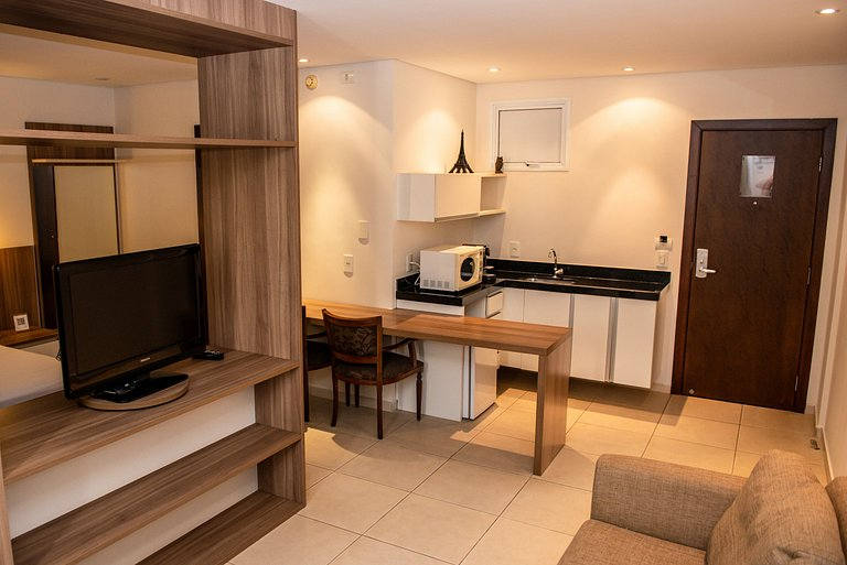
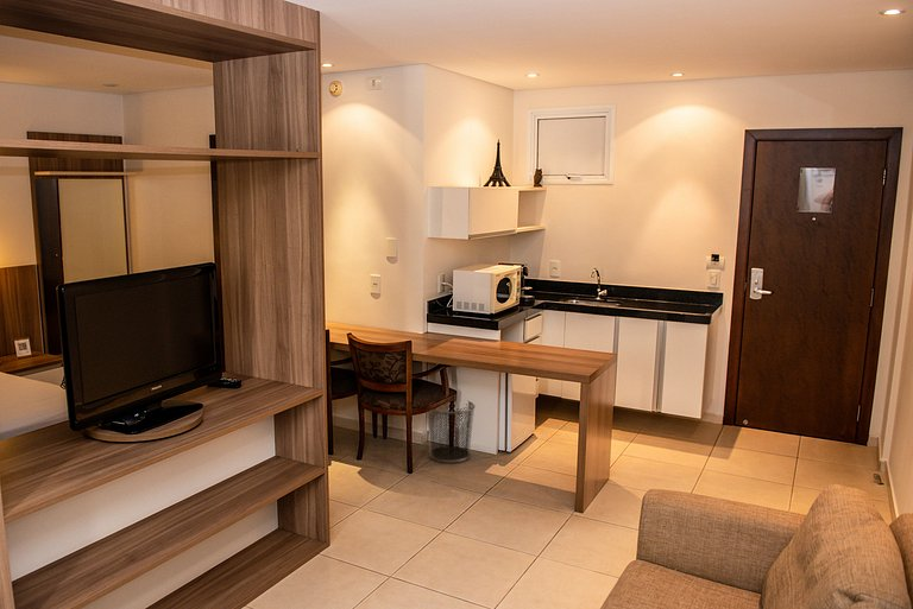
+ waste bin (449, 430)
